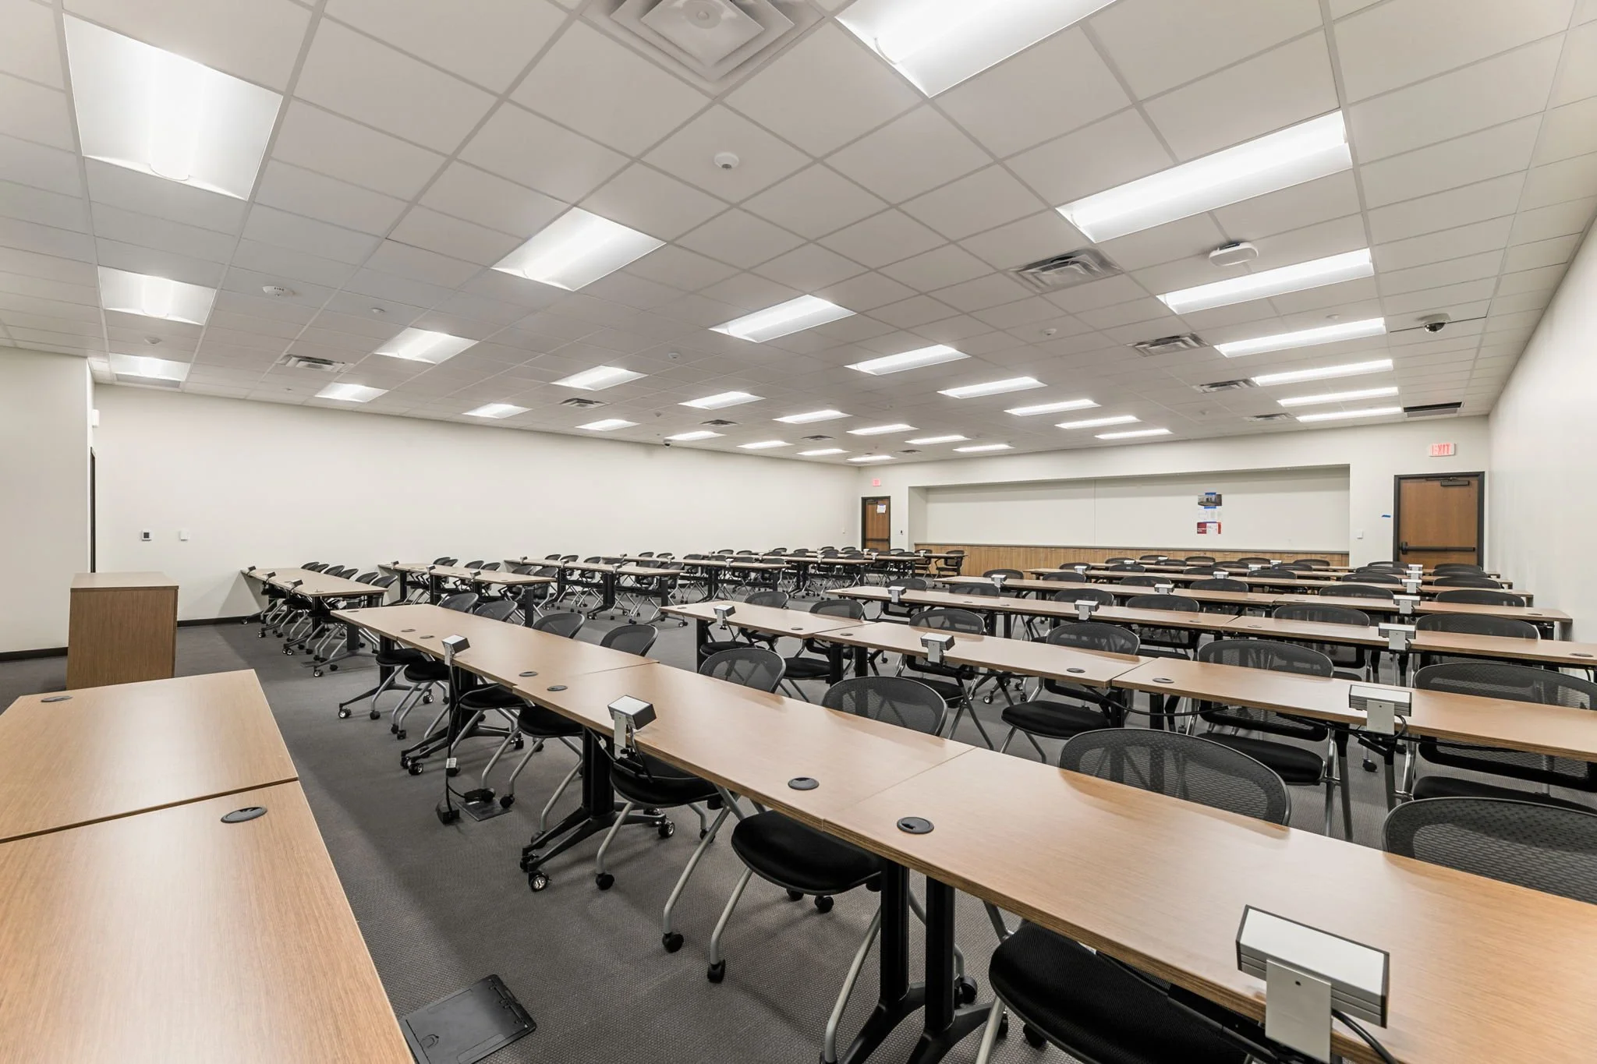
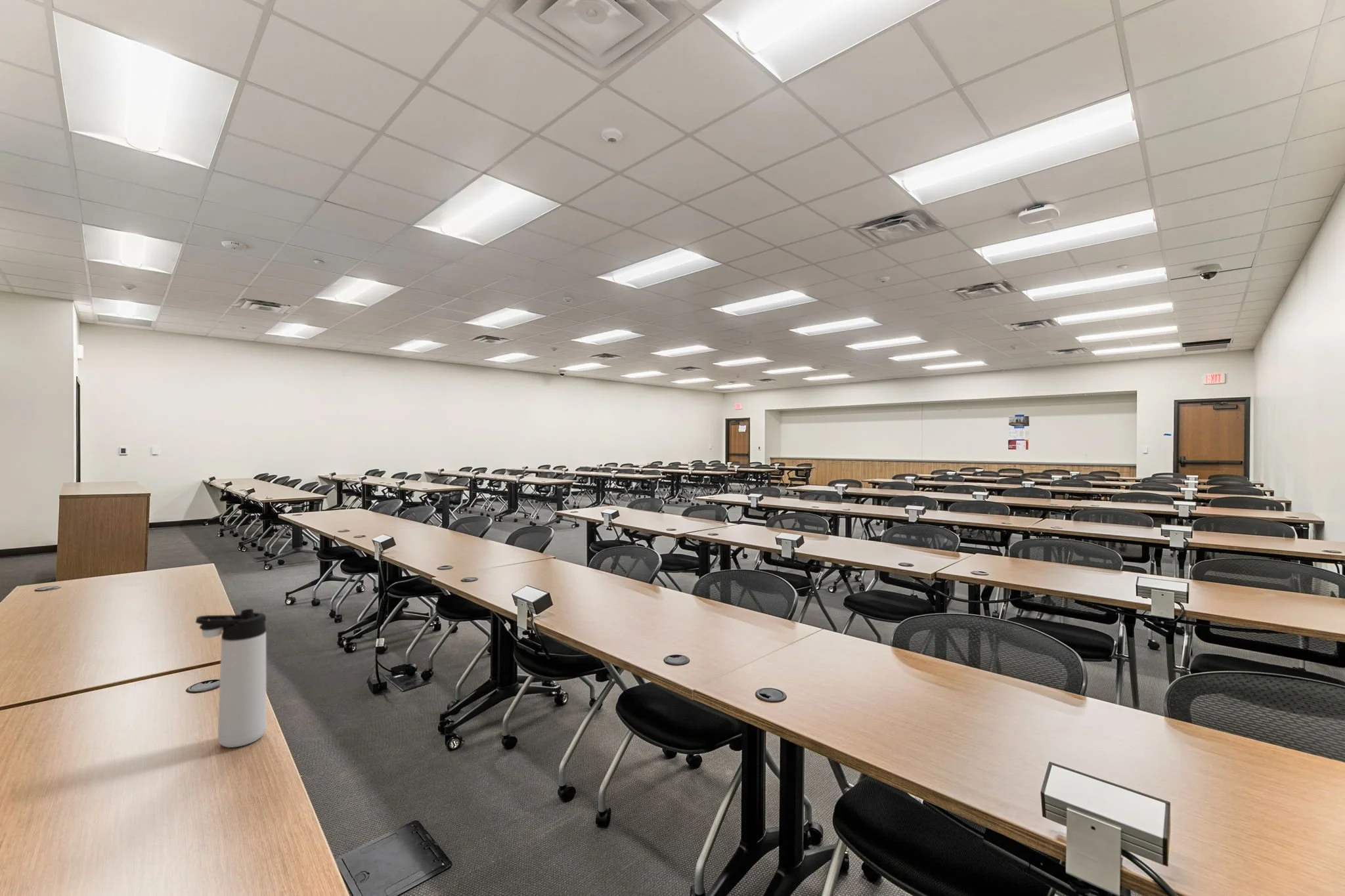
+ thermos bottle (232, 677)
